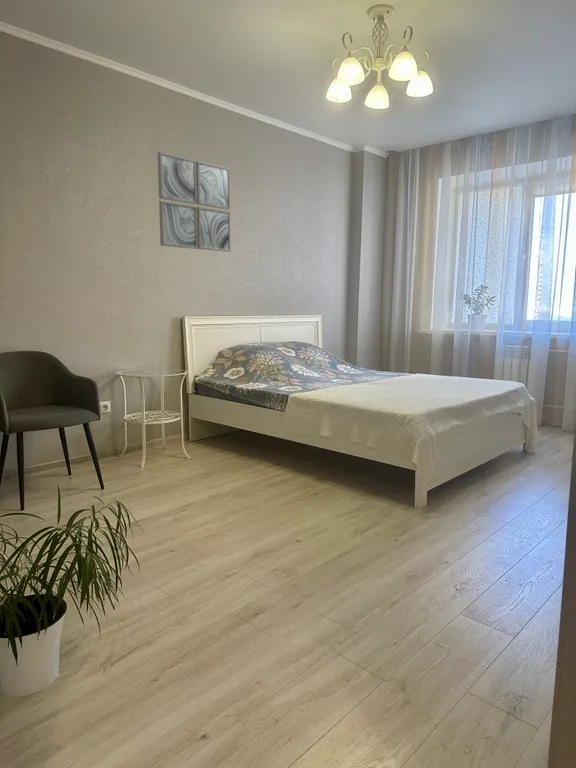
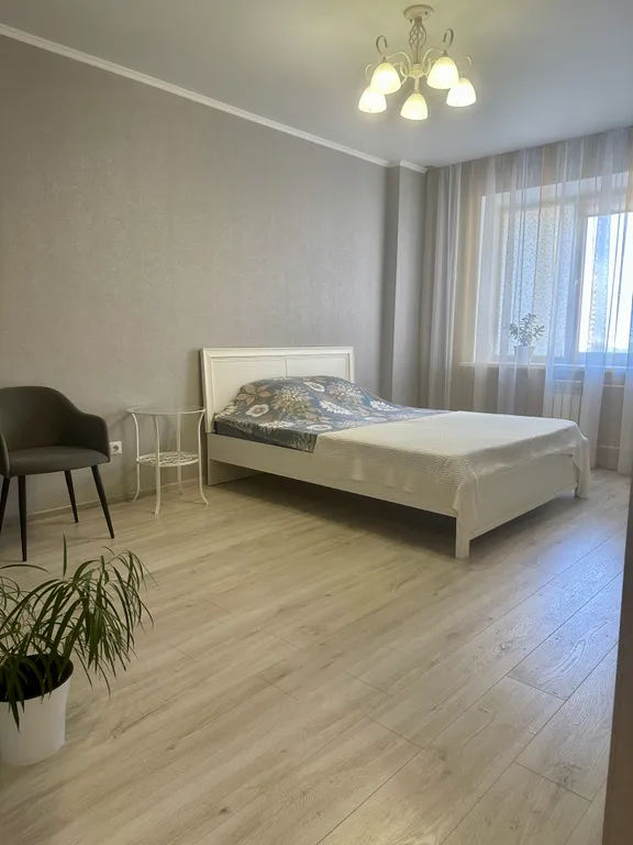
- wall art (196, 206)
